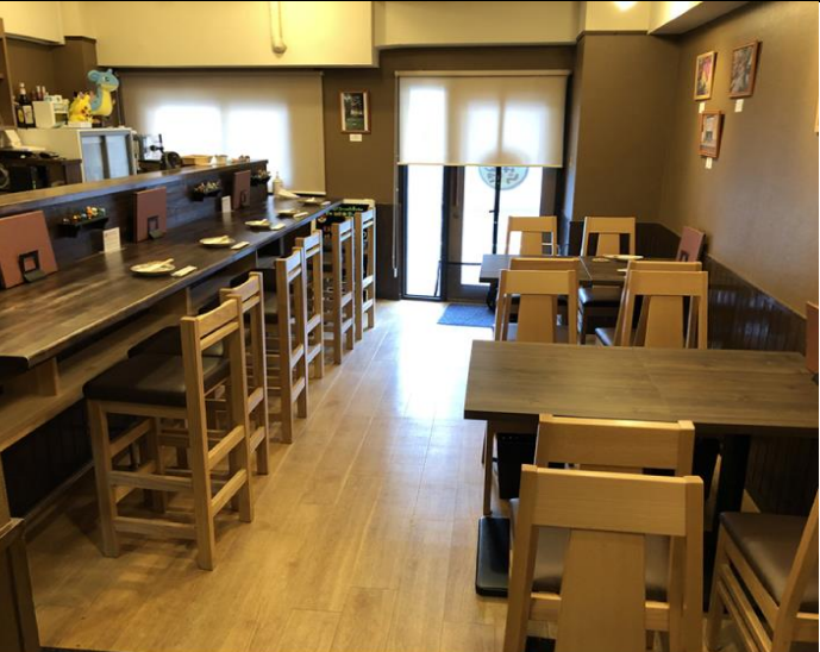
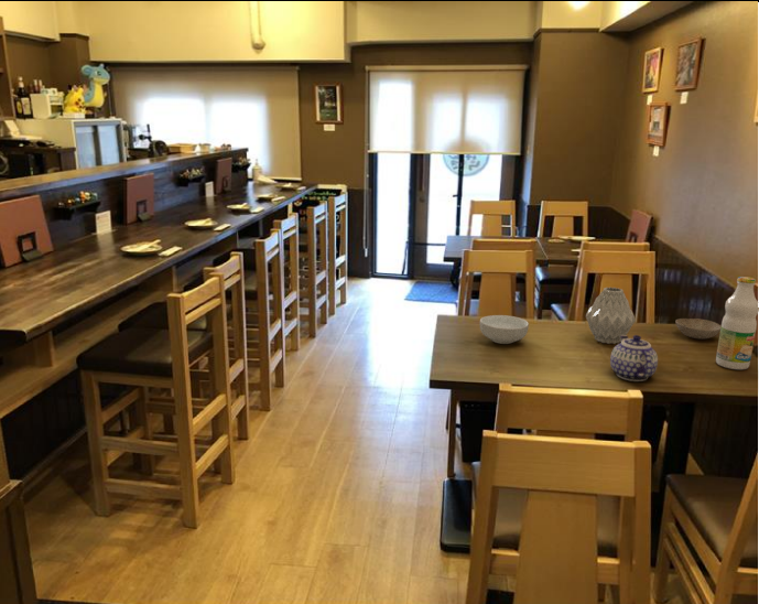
+ teapot (633, 355)
+ vase (610, 314)
+ bottle (739, 322)
+ cereal bowl (503, 331)
+ bowl (697, 330)
